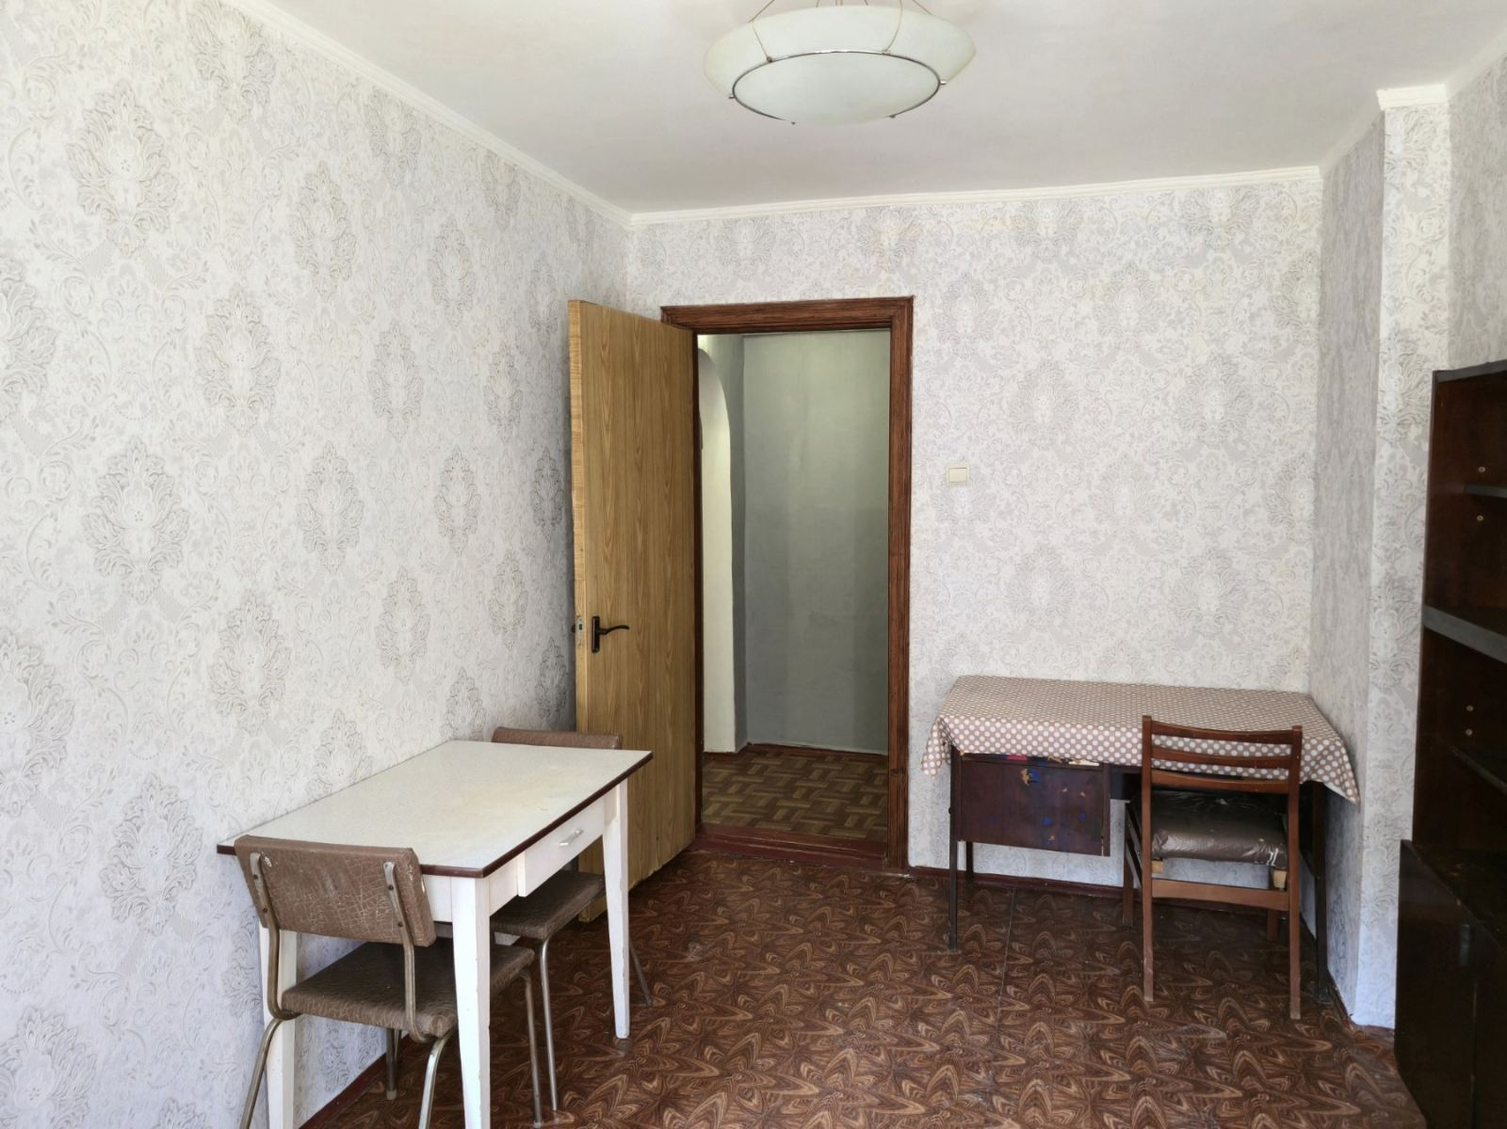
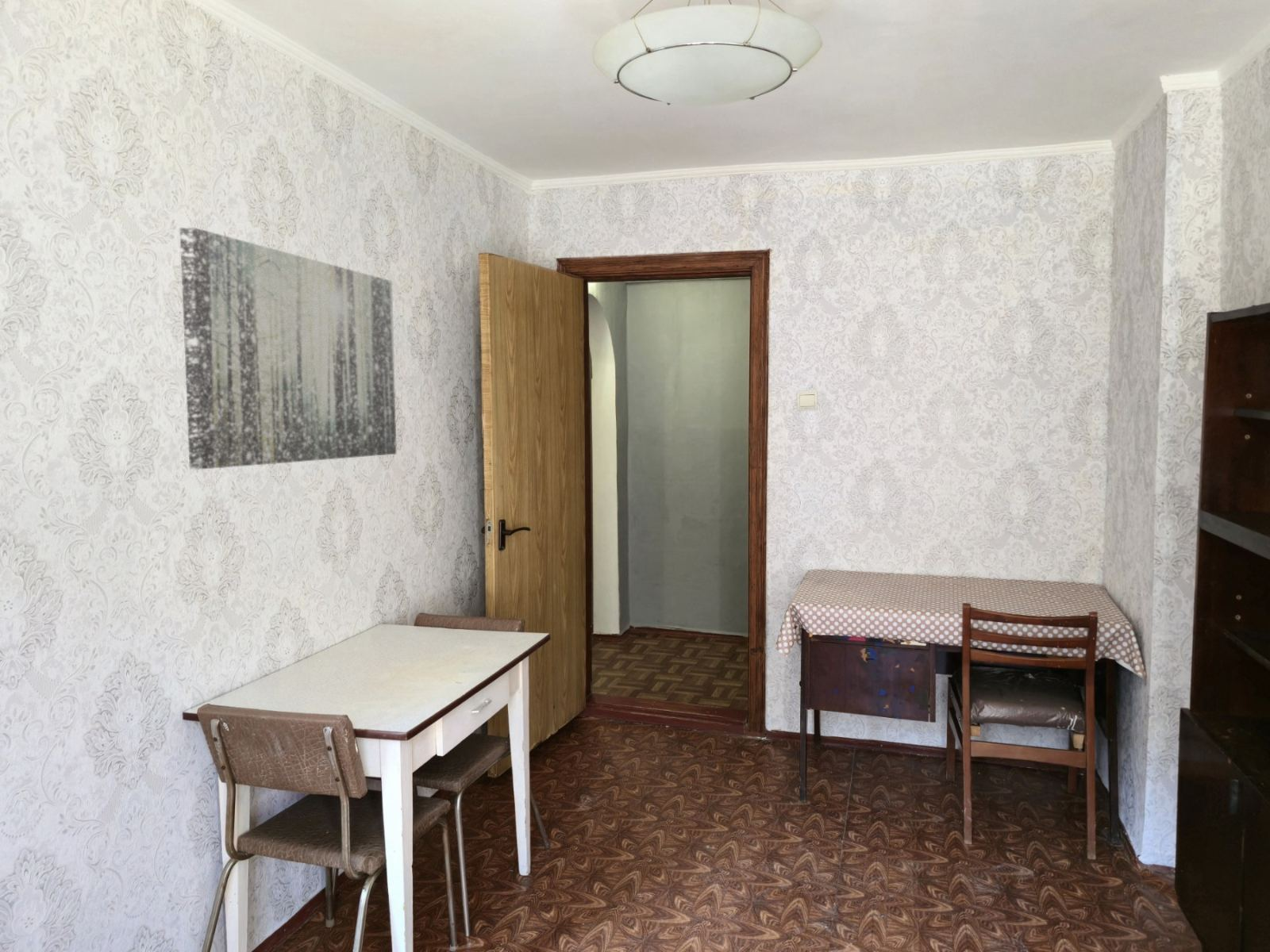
+ wall art (306, 360)
